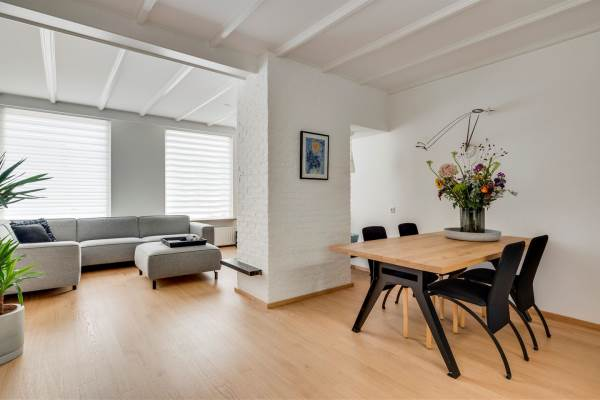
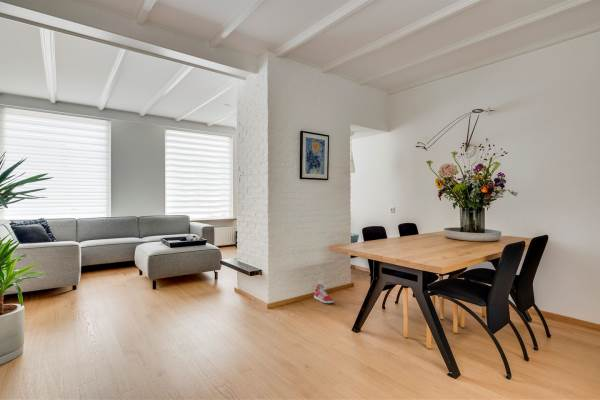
+ sneaker (323, 293)
